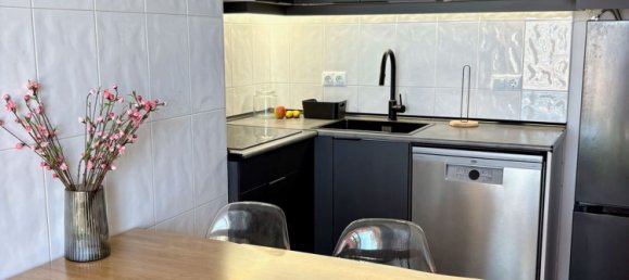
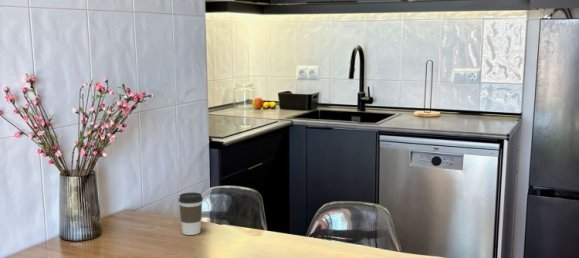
+ coffee cup (191, 213)
